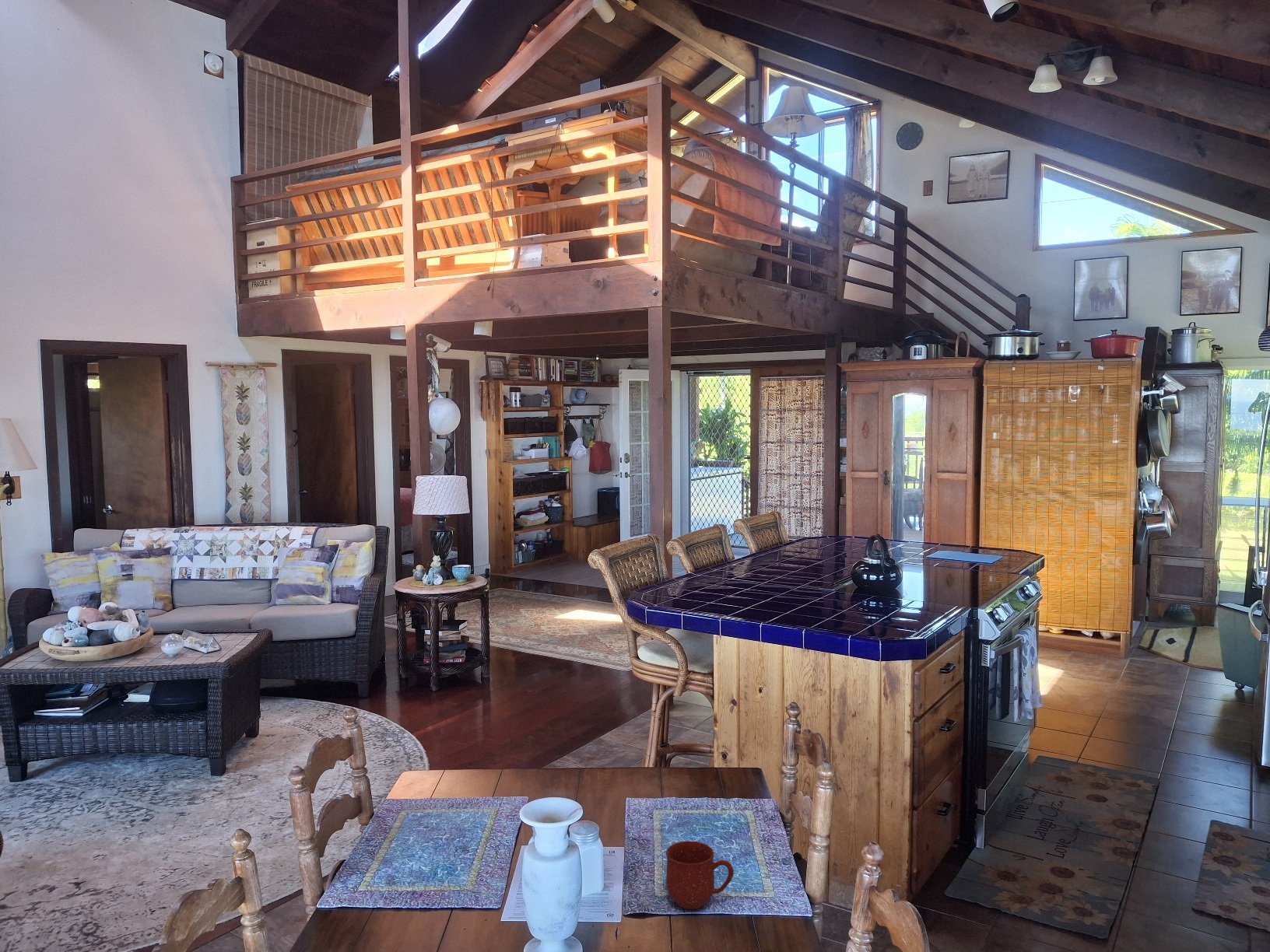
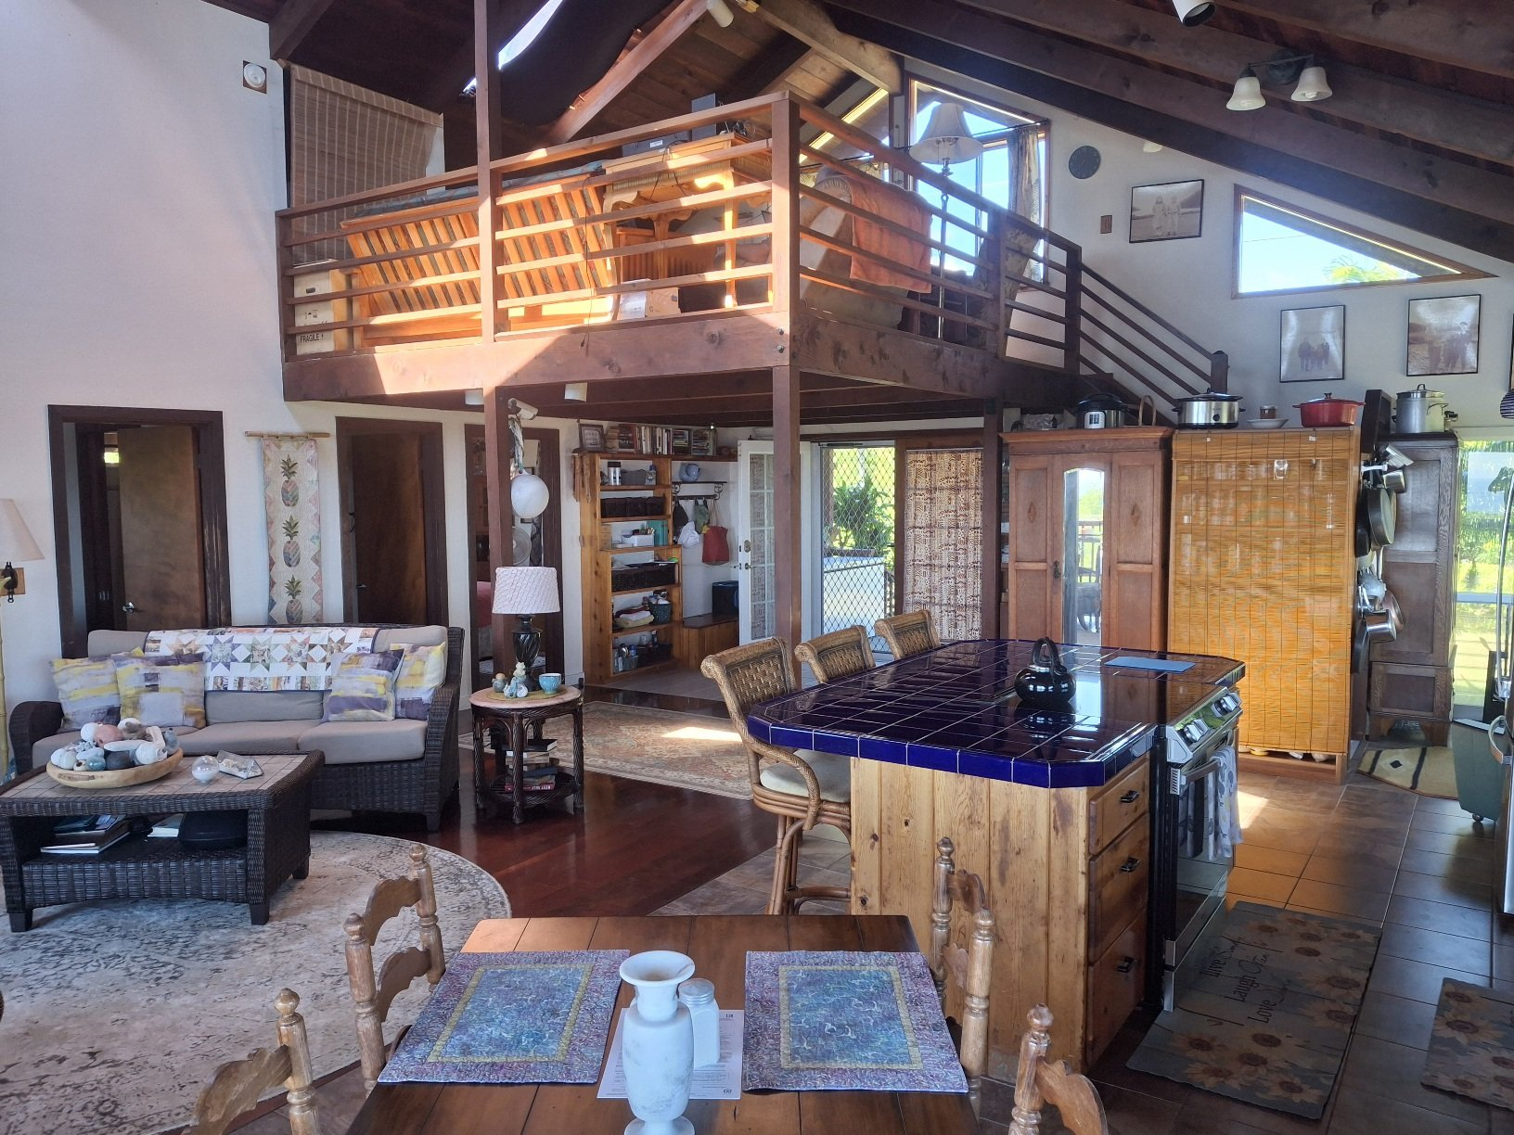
- mug (700, 877)
